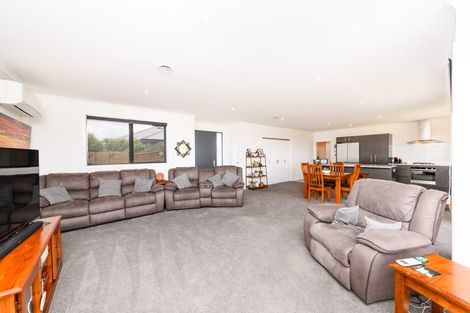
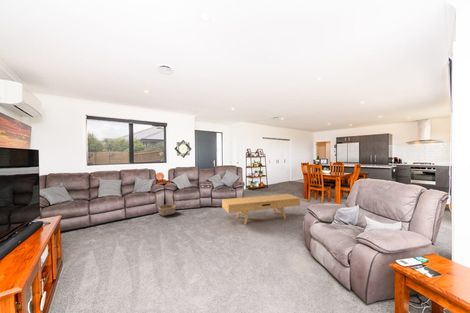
+ basket (166, 205)
+ tv console (261, 208)
